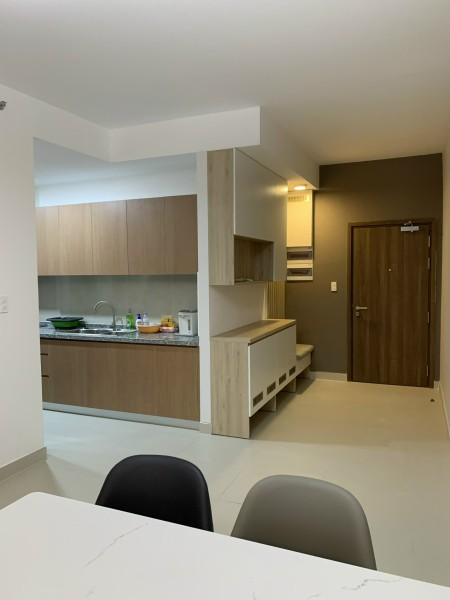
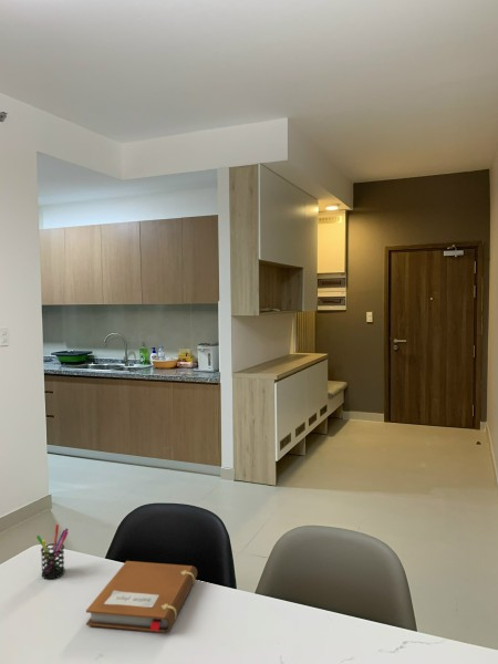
+ pen holder (50, 549)
+ notebook (145, 594)
